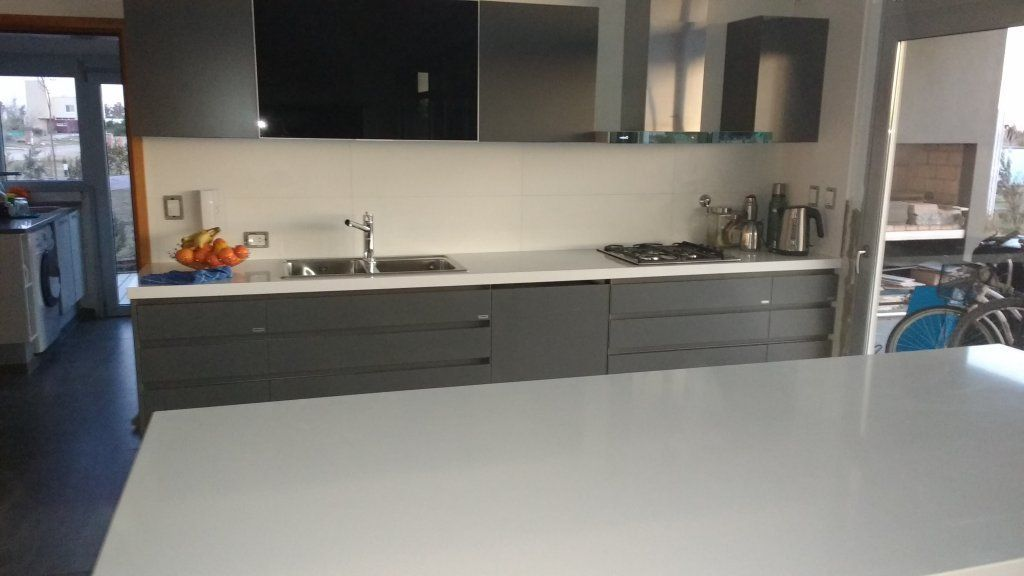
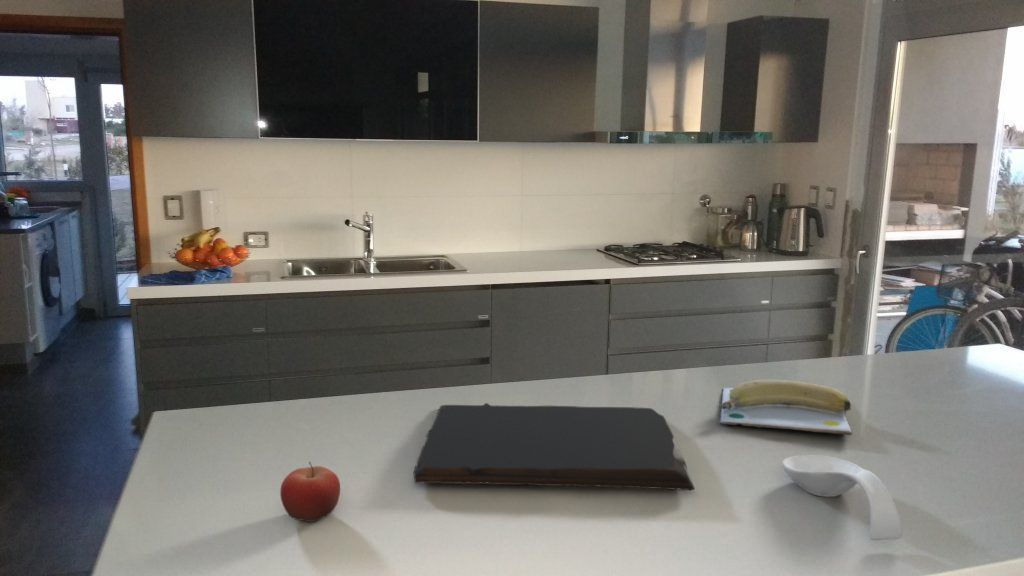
+ cutting board (550, 438)
+ fruit (310, 489)
+ banana (782, 397)
+ spoon rest (842, 482)
